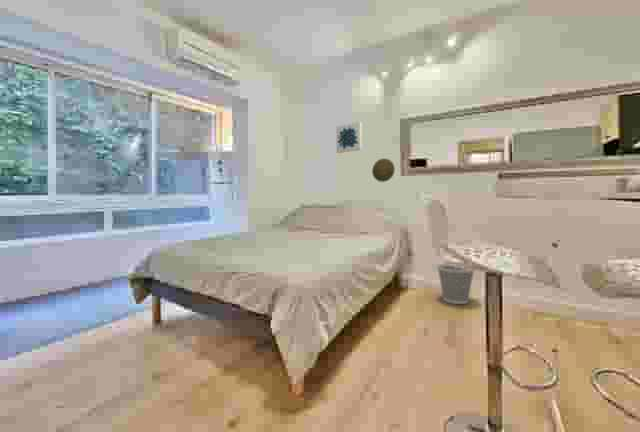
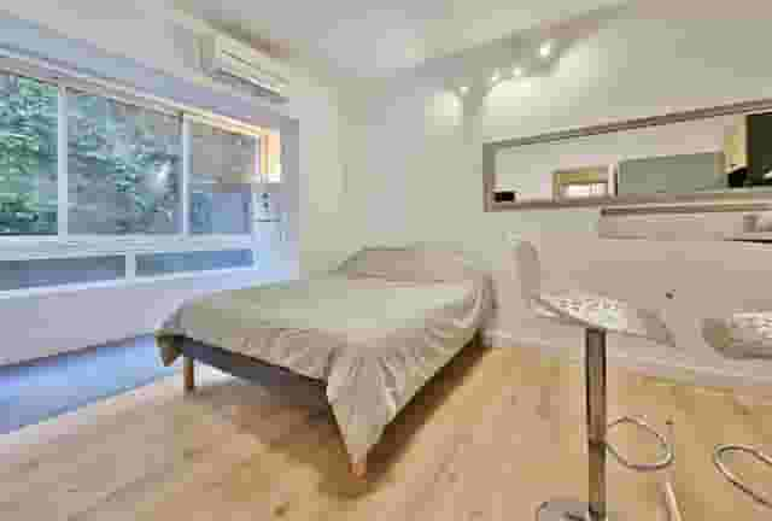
- wall art (348, 137)
- decorative plate (382, 170)
- wastebasket (455, 283)
